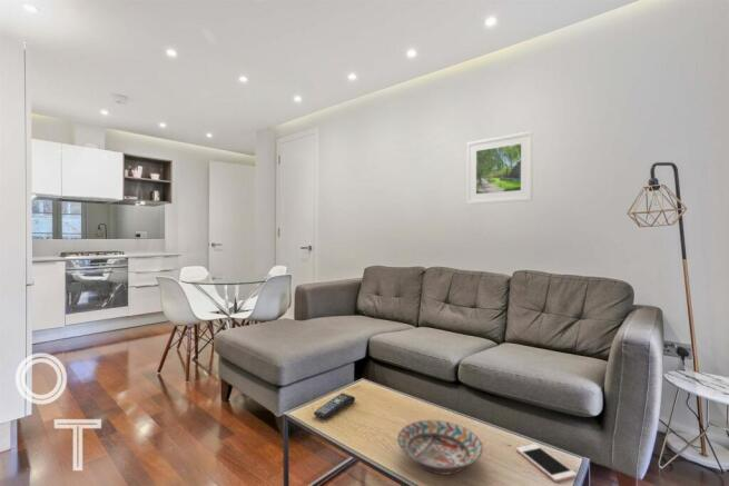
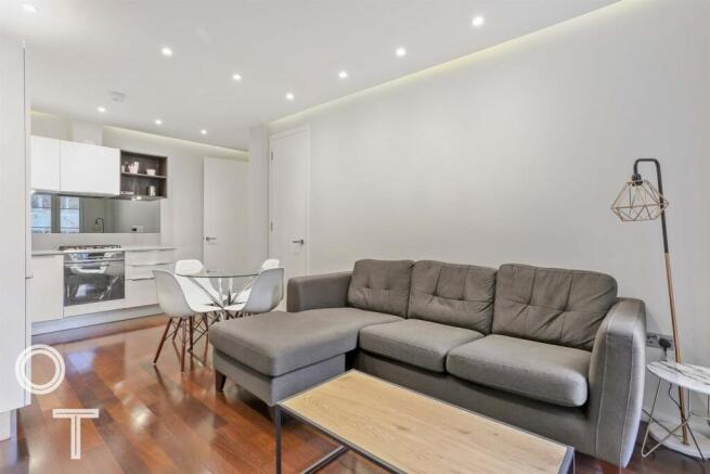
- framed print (498, 169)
- cell phone (544, 460)
- decorative bowl (439, 450)
- remote control (335, 405)
